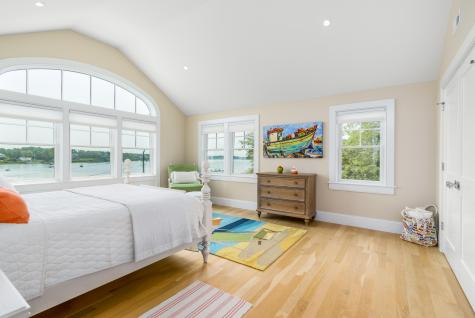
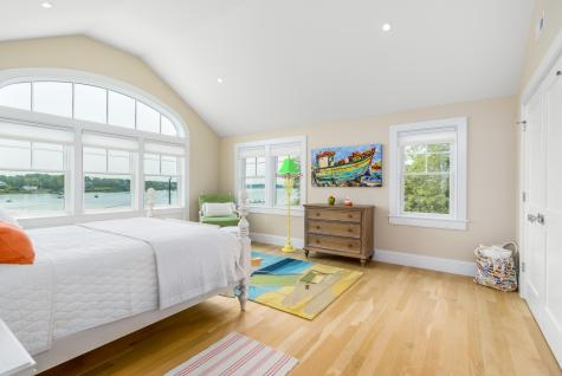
+ floor lamp (289, 203)
